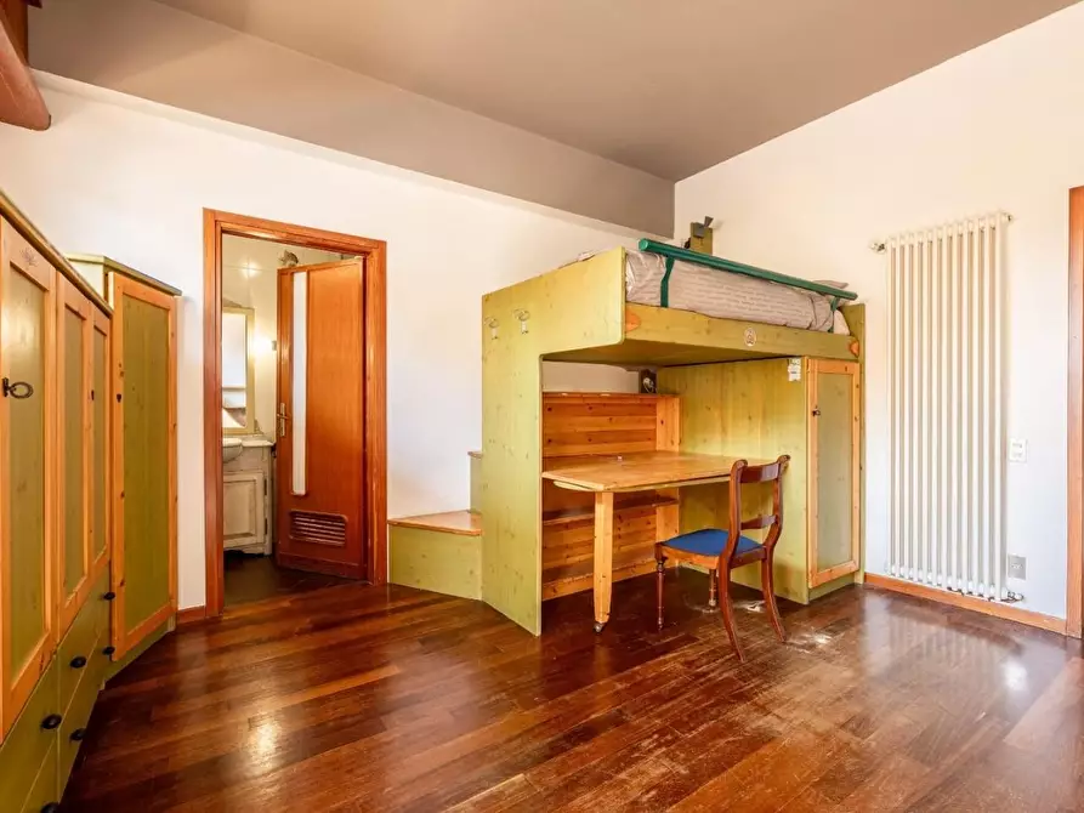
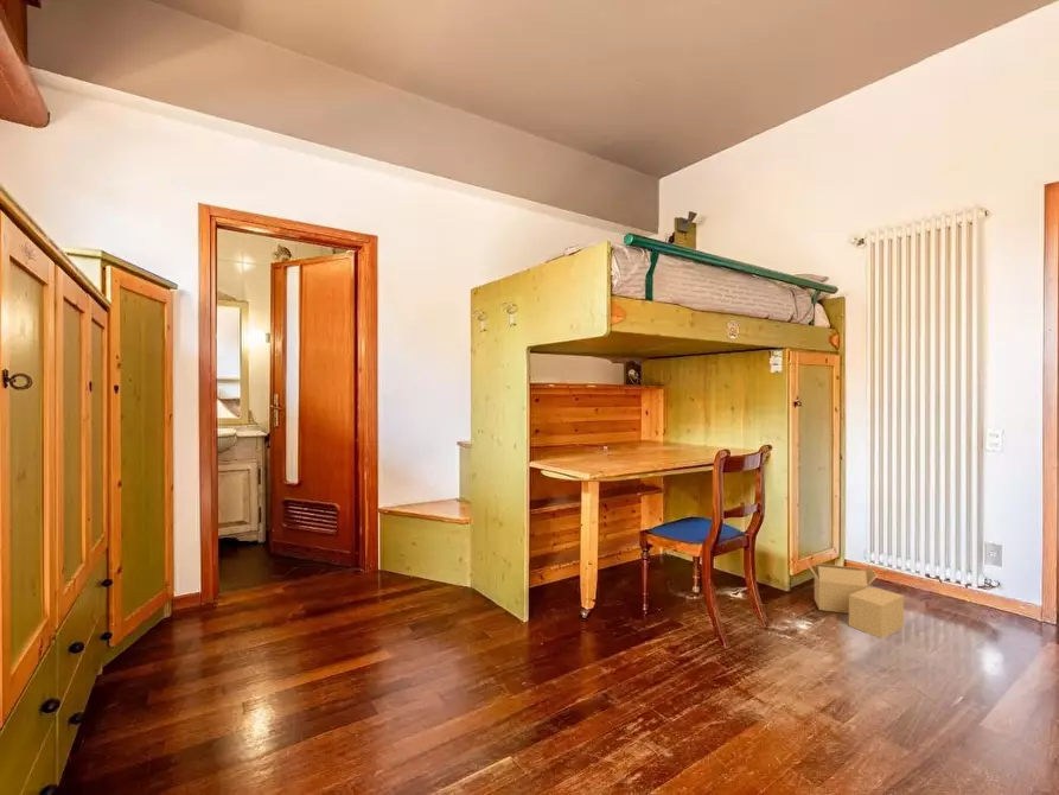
+ cardboard box (849, 591)
